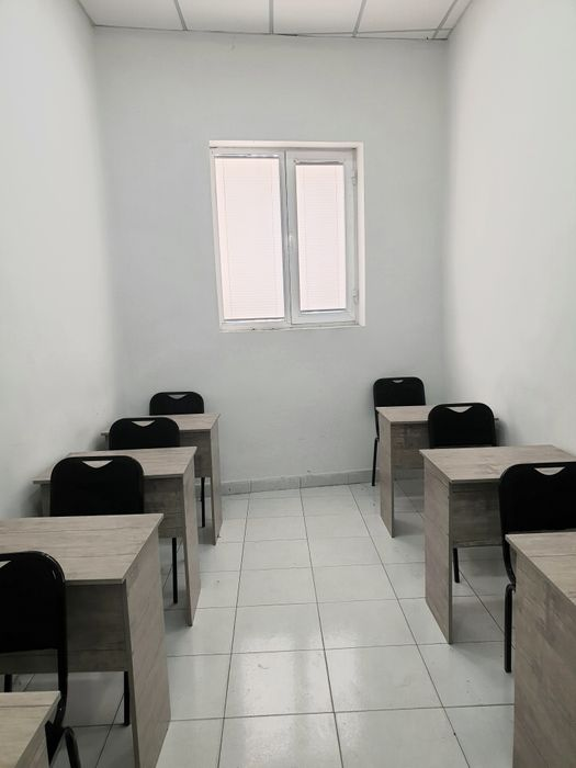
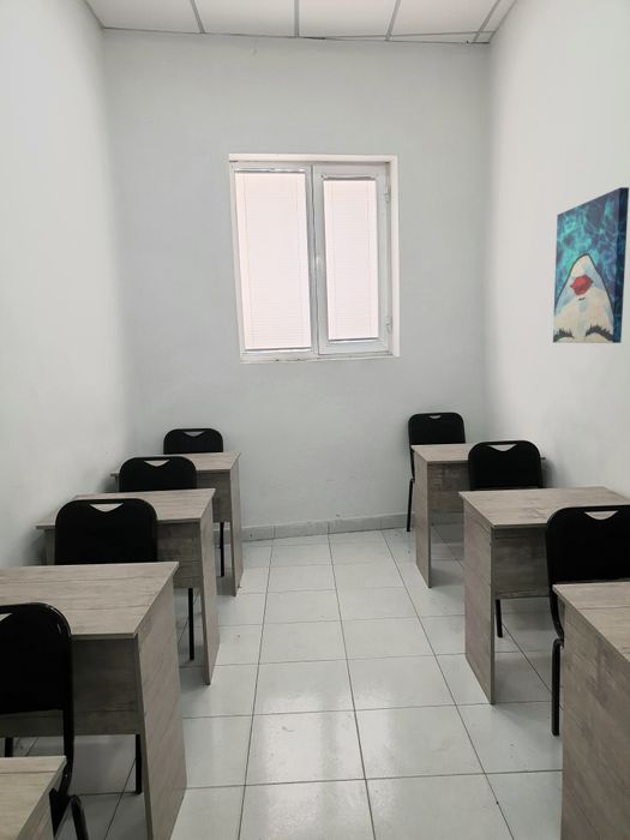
+ wall art (586, 274)
